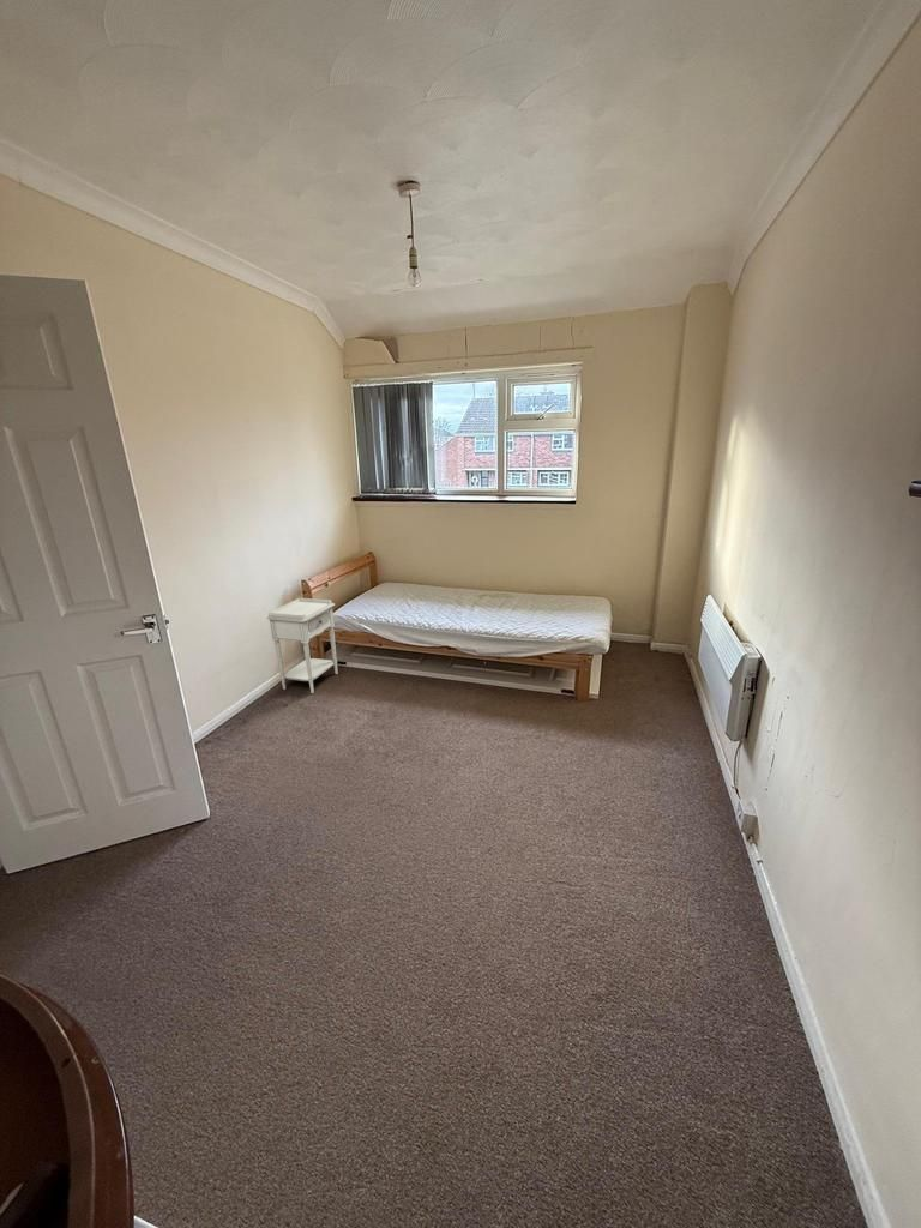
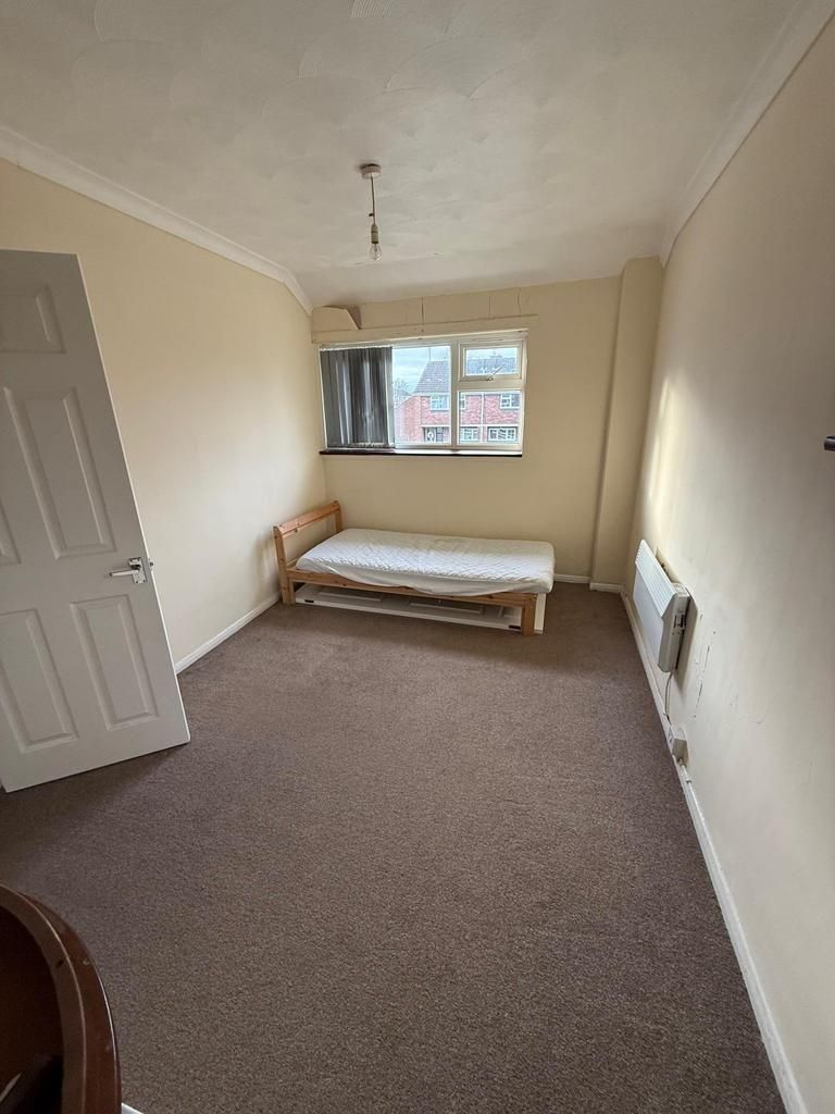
- nightstand (306, 644)
